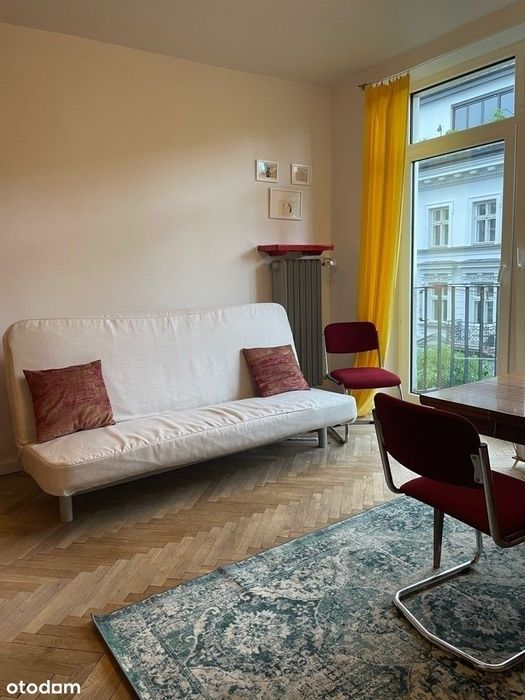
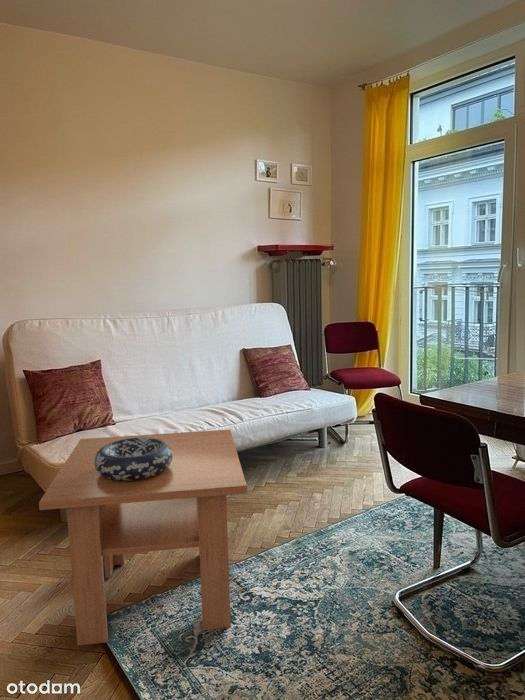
+ decorative bowl (134, 458)
+ coffee table (155, 526)
